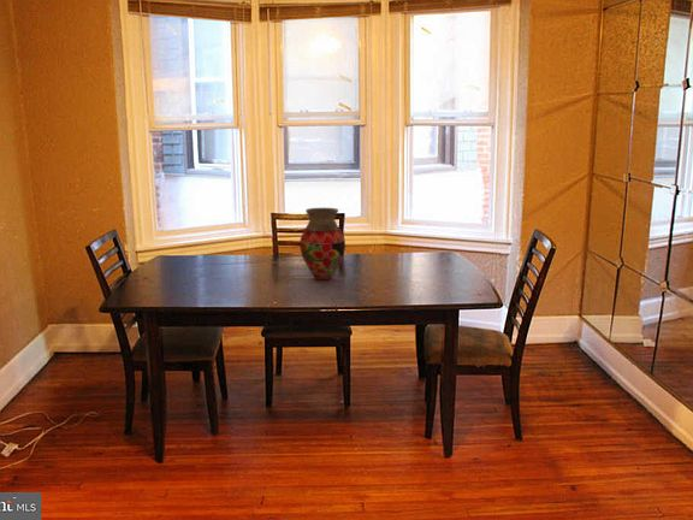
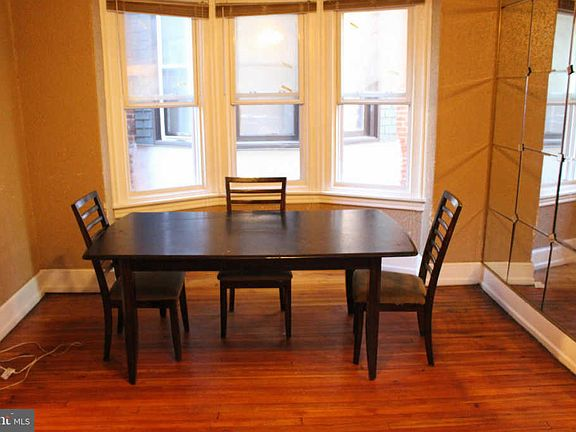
- vase (322, 243)
